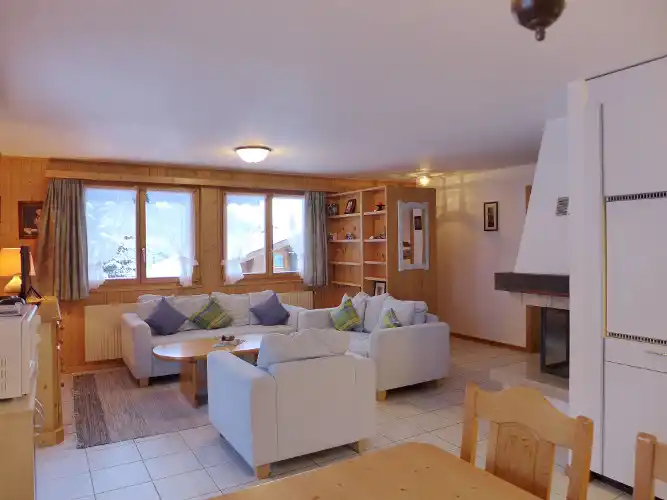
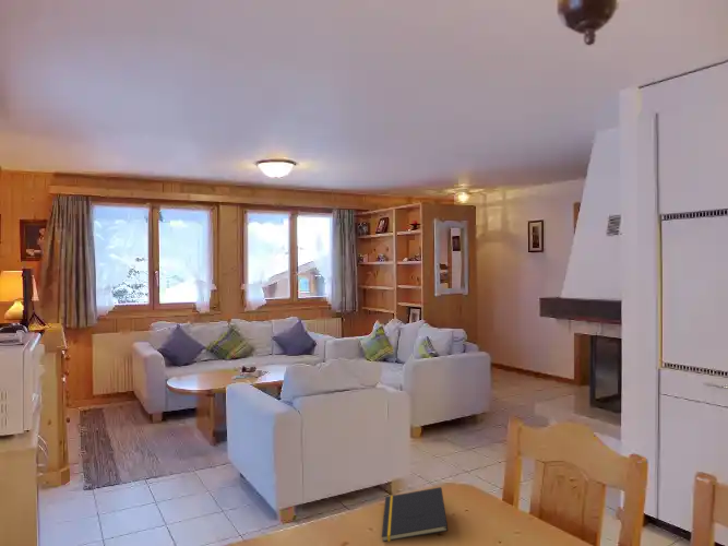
+ notepad (414, 512)
